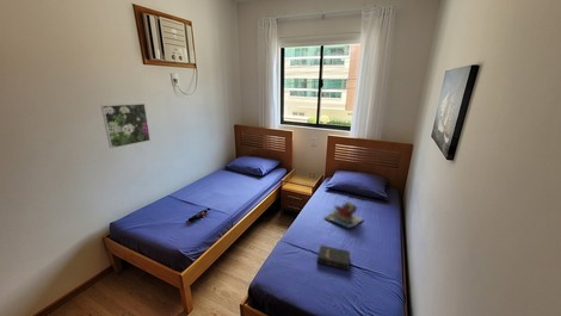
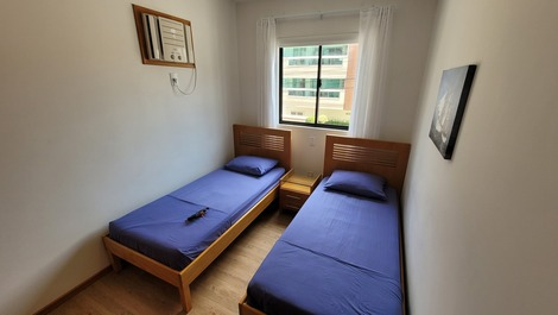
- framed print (128, 124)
- teddy bear (344, 209)
- hardback book (333, 256)
